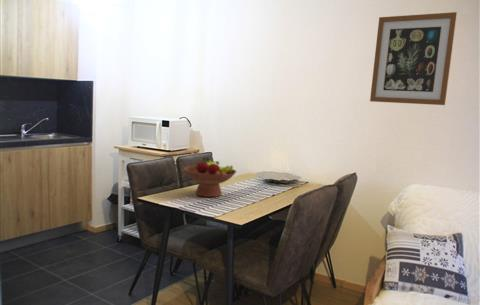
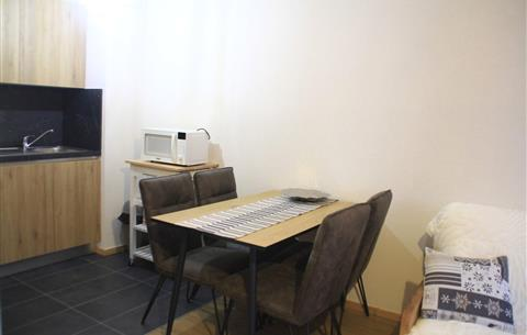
- fruit bowl (209, 177)
- wall art (410, 59)
